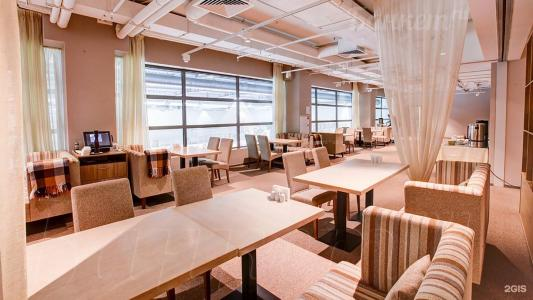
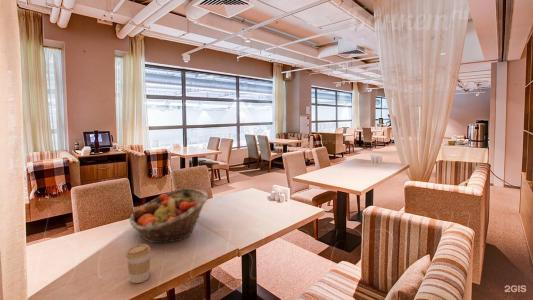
+ coffee cup (138, 262)
+ fruit basket (169, 213)
